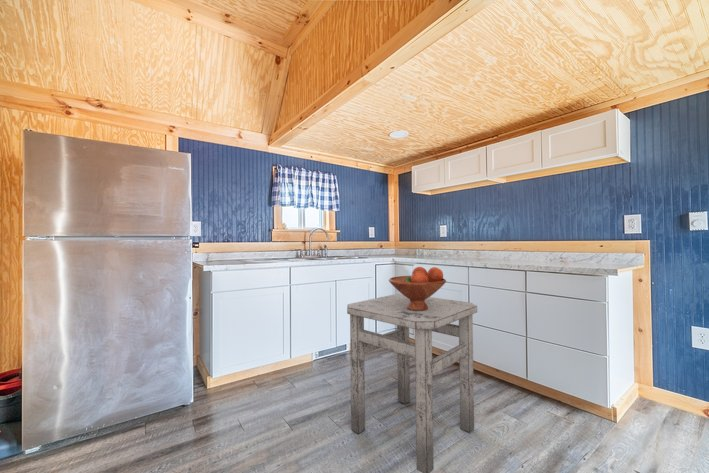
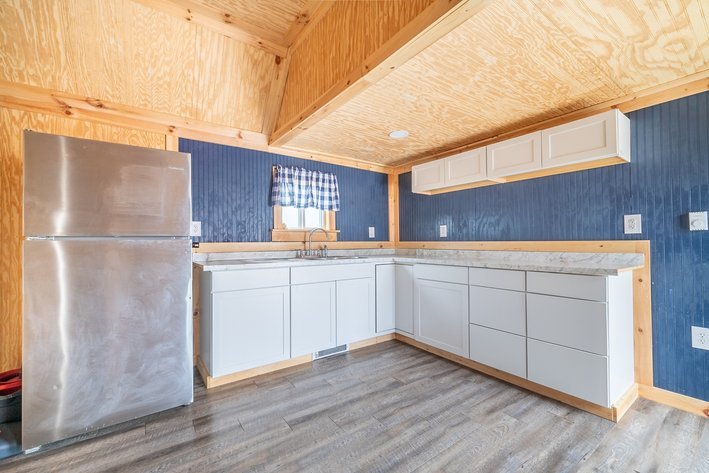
- side table (408, 366)
- fruit bowl (417, 287)
